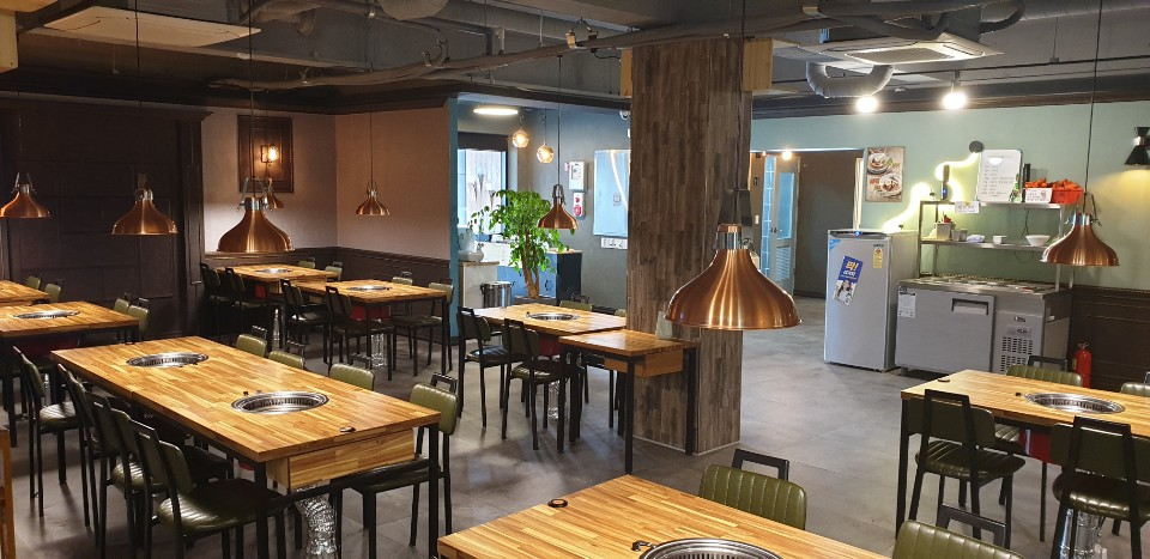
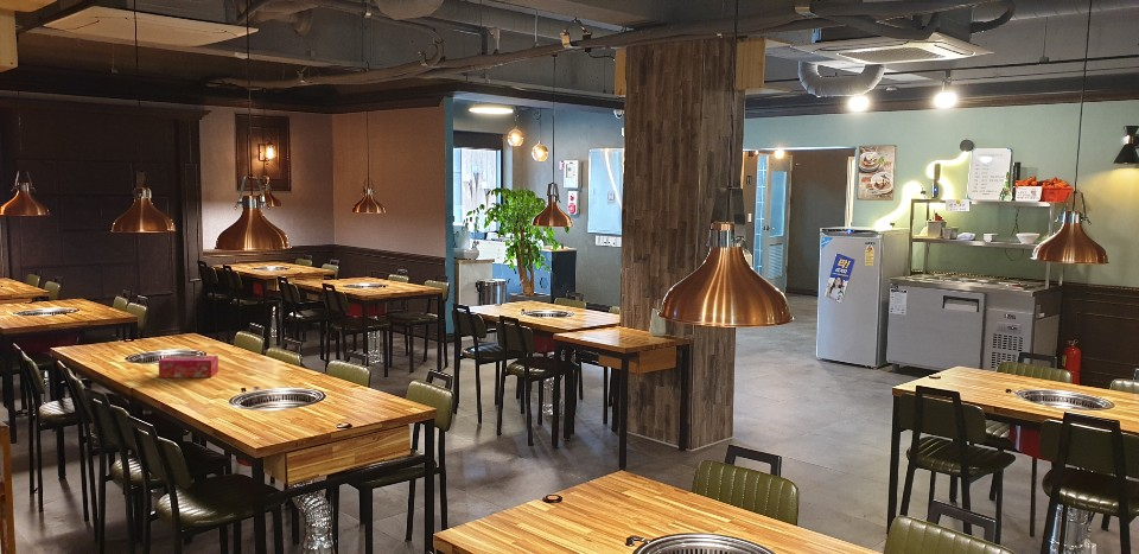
+ tissue box (189, 365)
